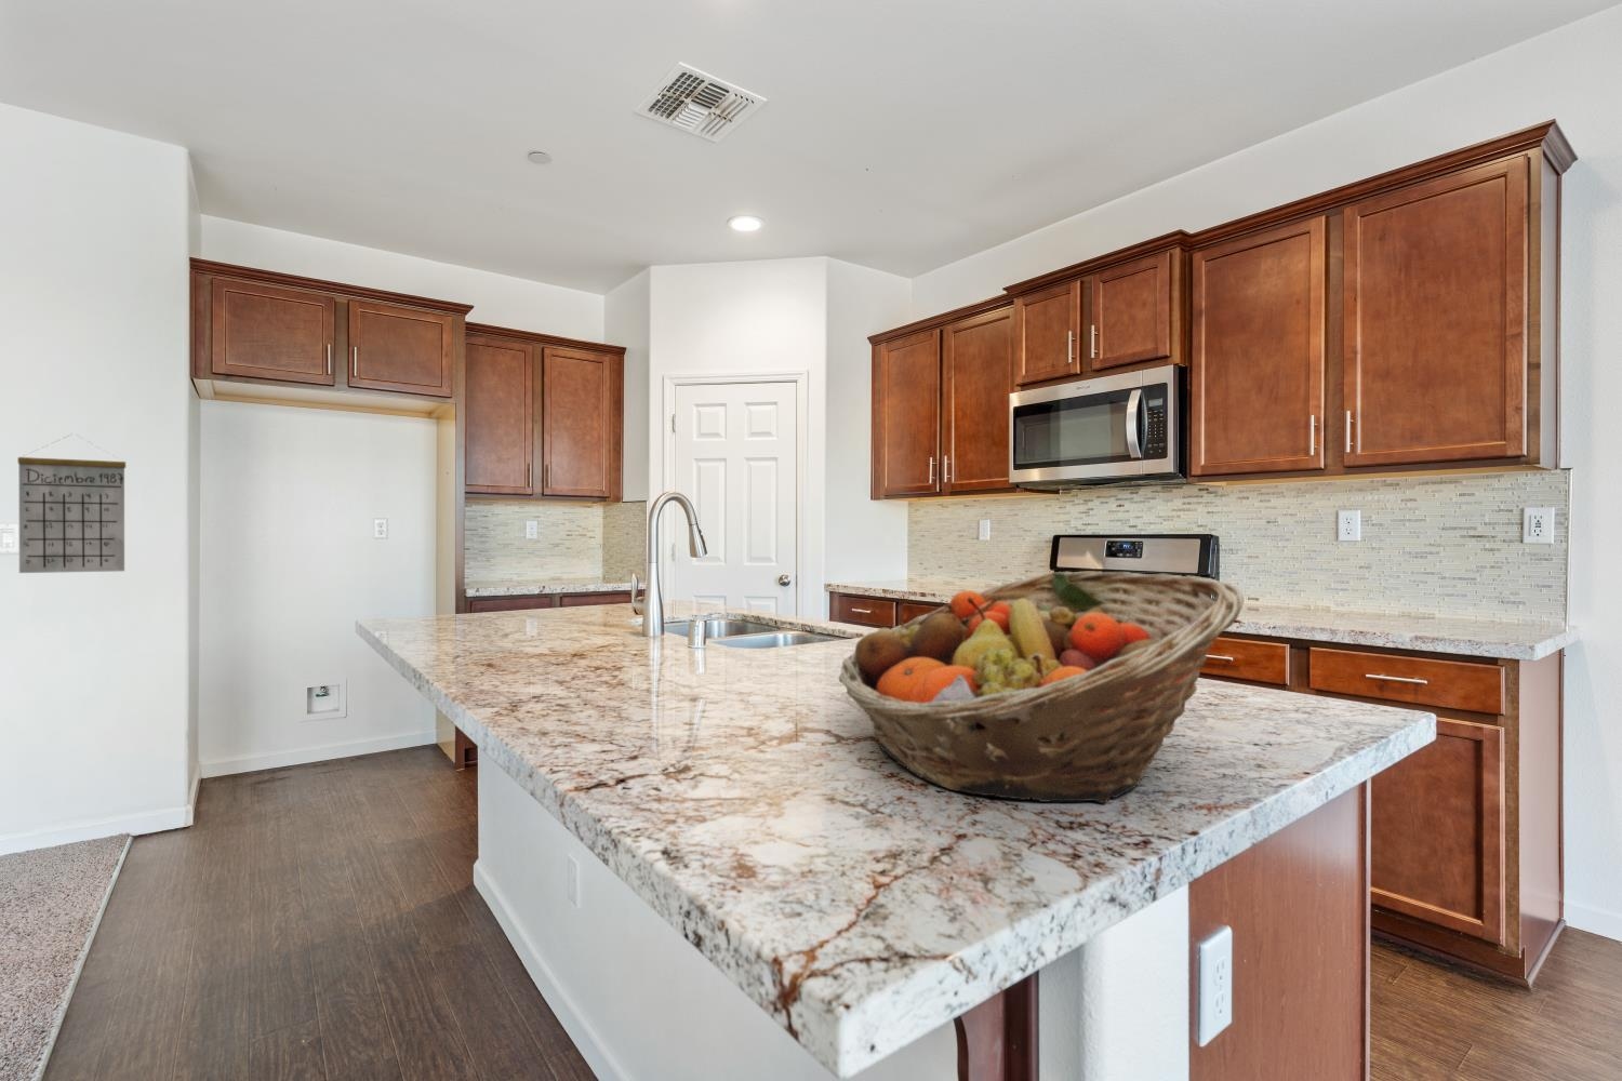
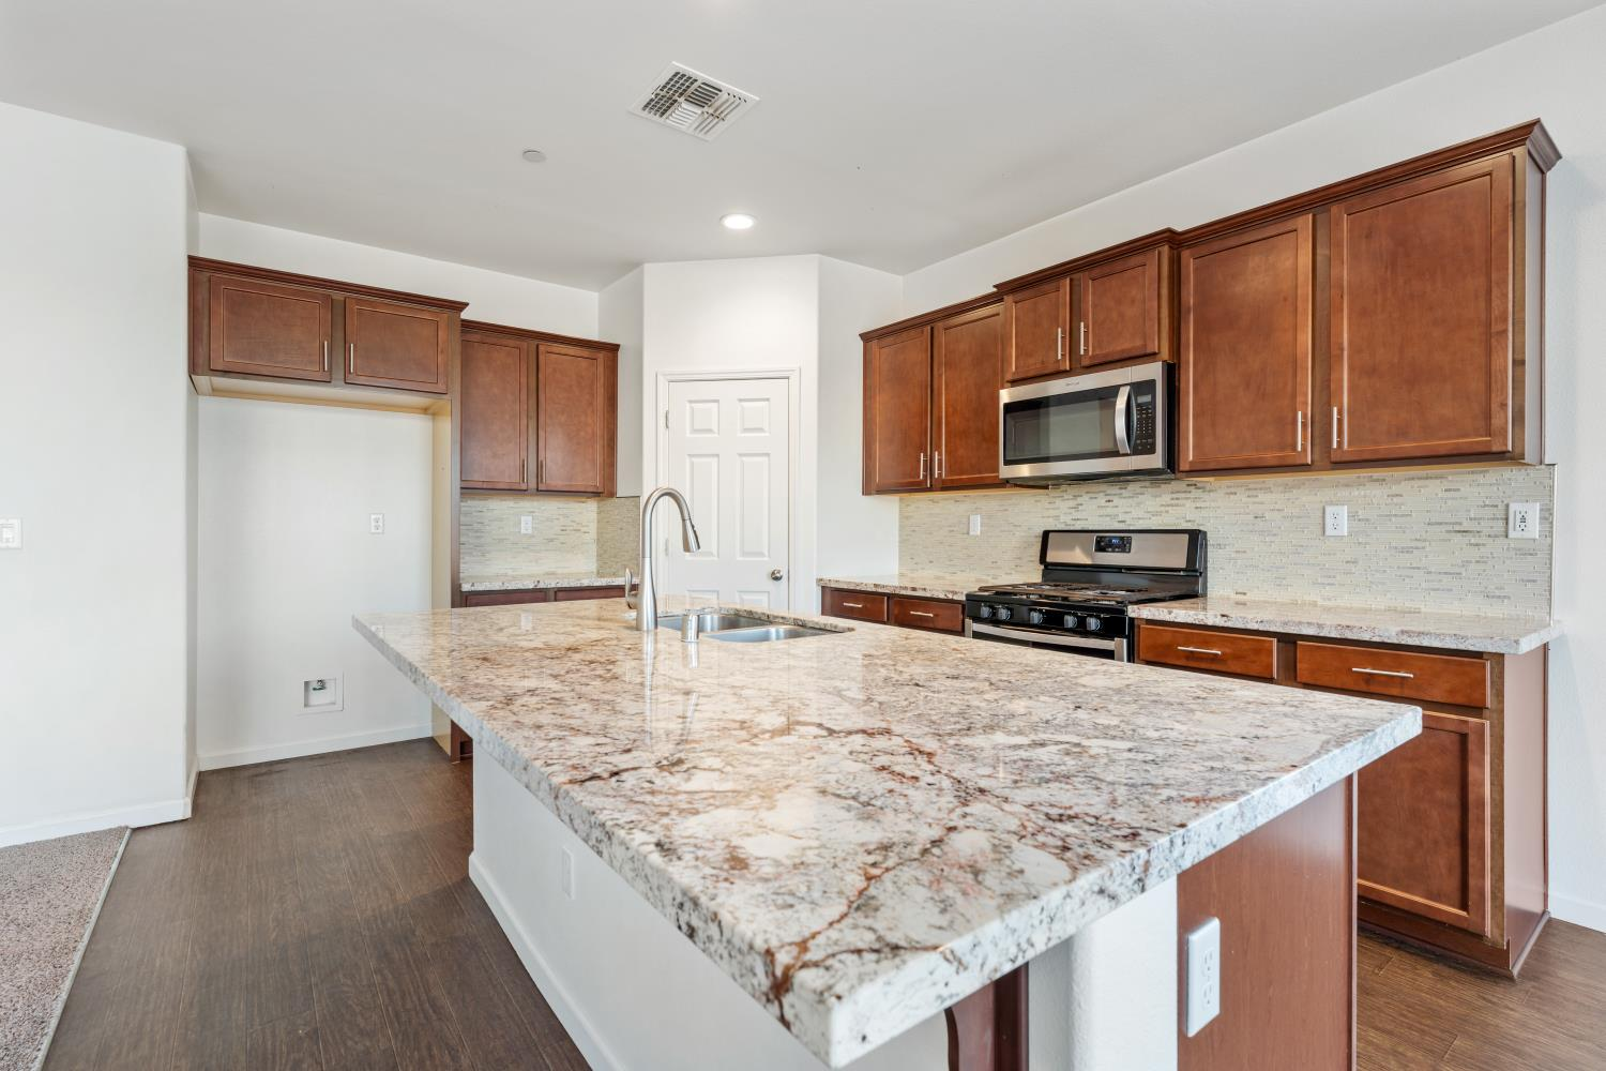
- calendar (74, 502)
- fruit basket (1020, 664)
